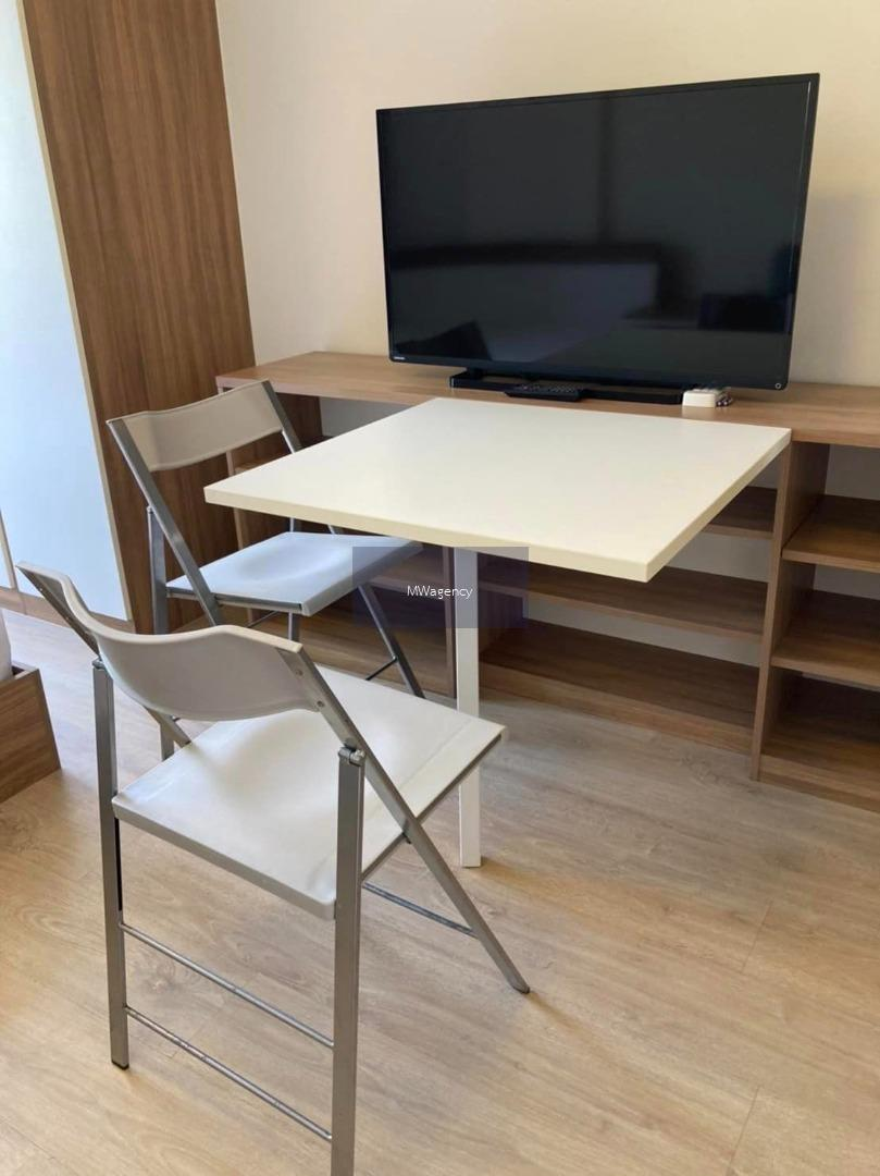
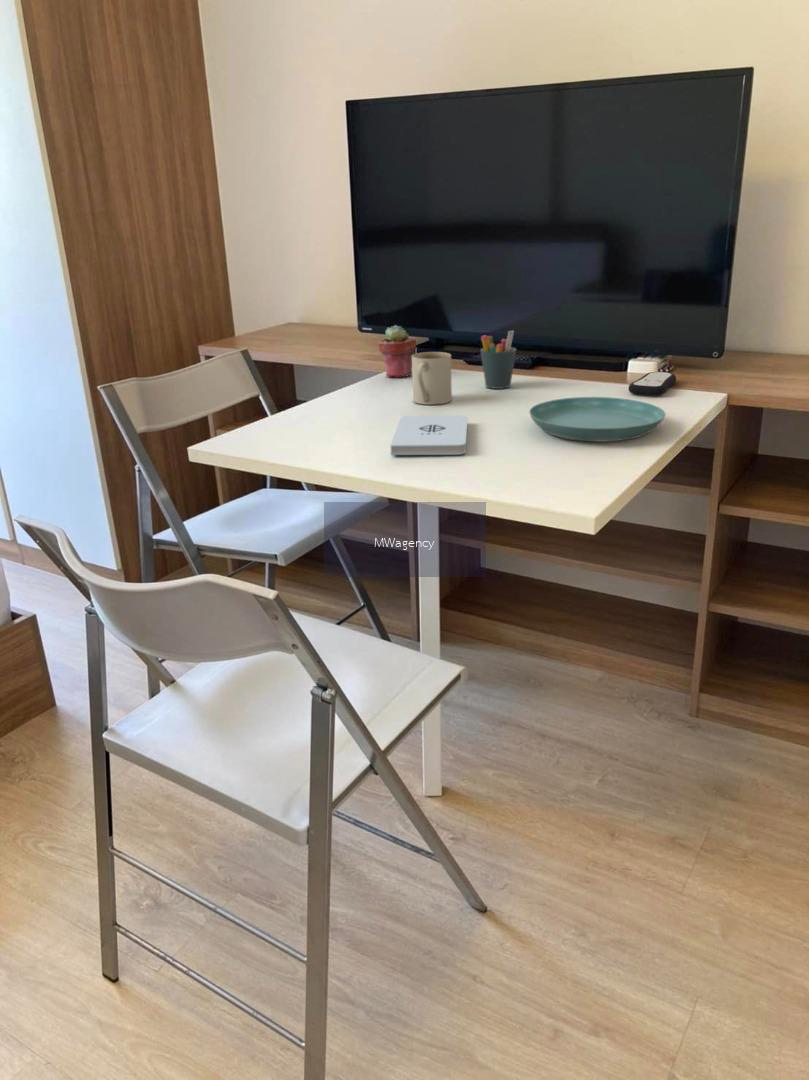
+ notepad (431, 433)
+ pen holder (497, 357)
+ potted succulent (397, 350)
+ mug (429, 379)
+ saucer (595, 419)
+ remote control (654, 382)
